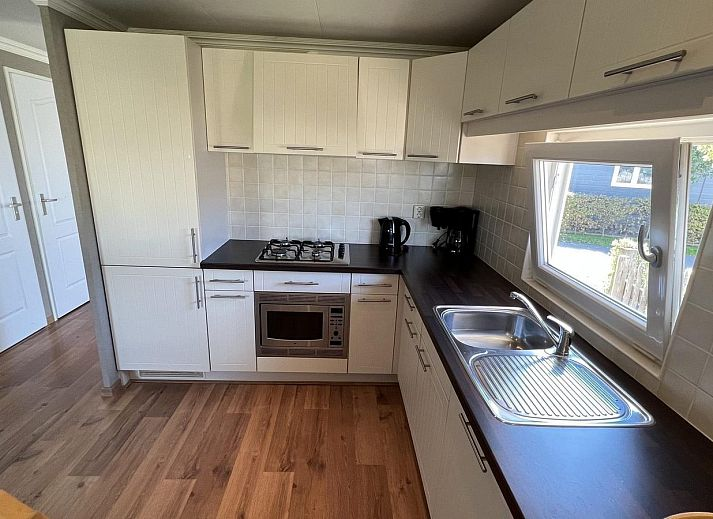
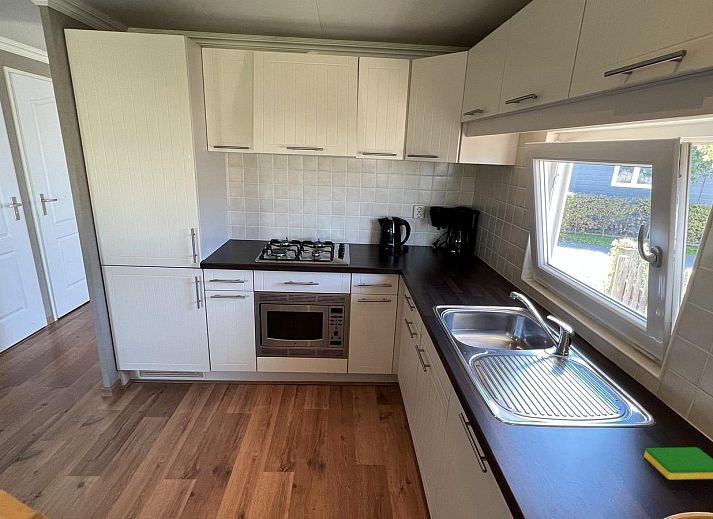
+ dish sponge (683, 462)
